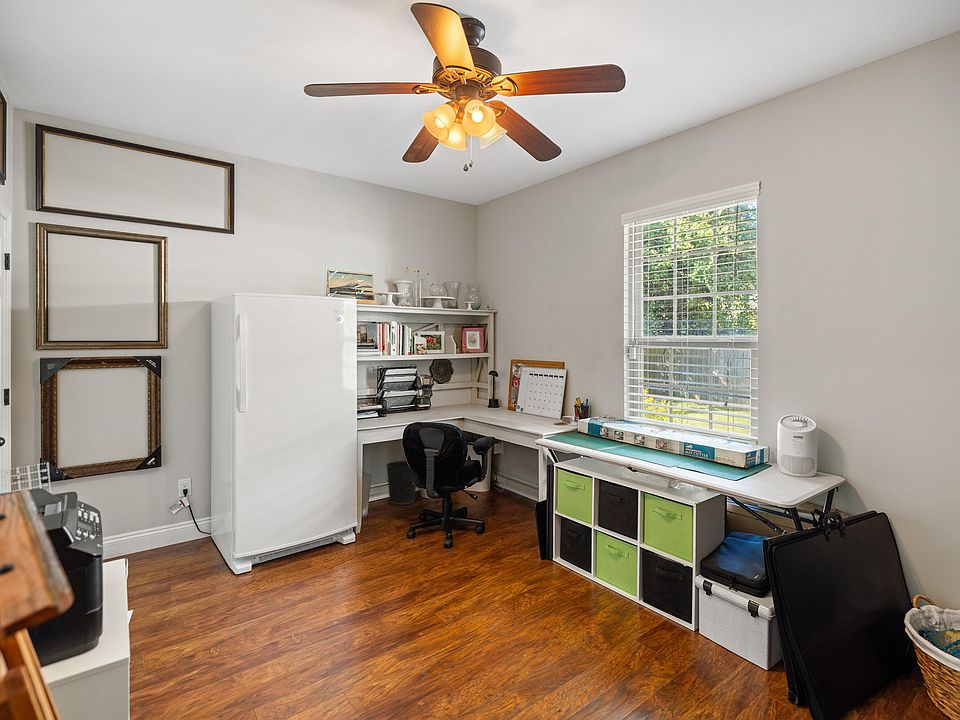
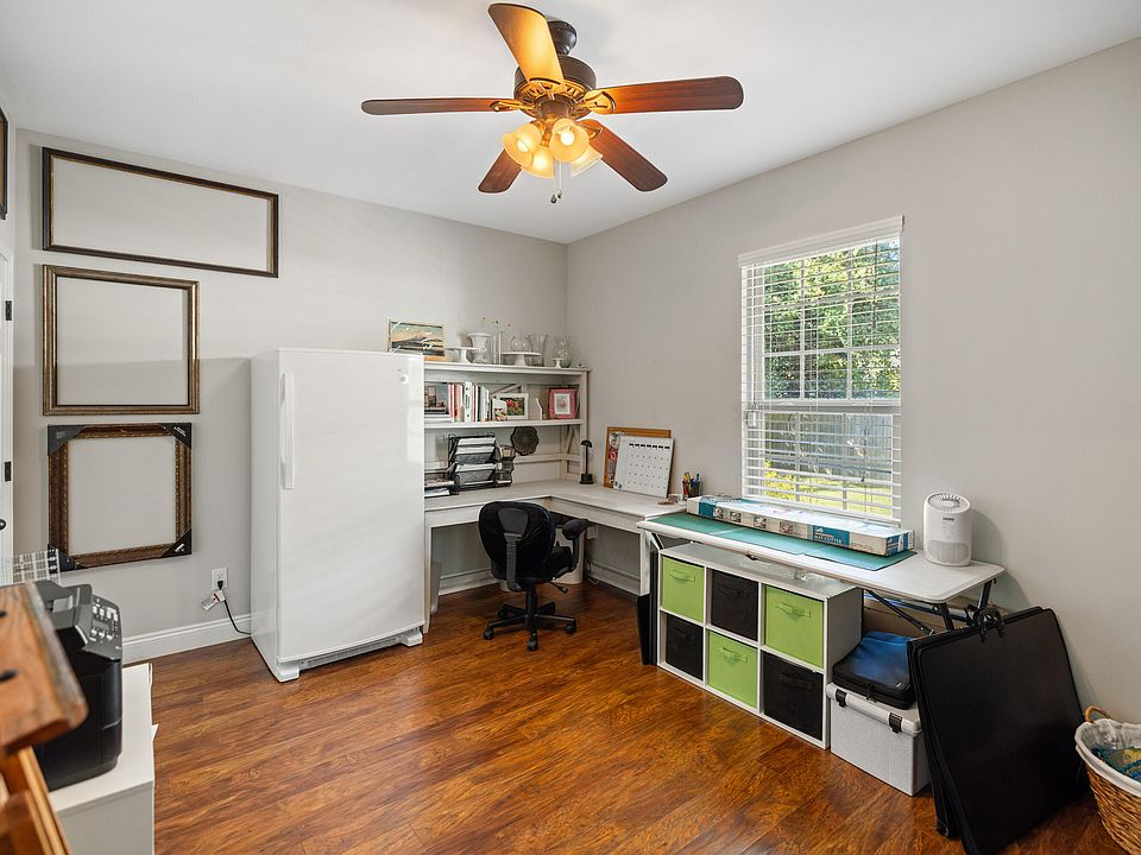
- wastebasket (402, 482)
